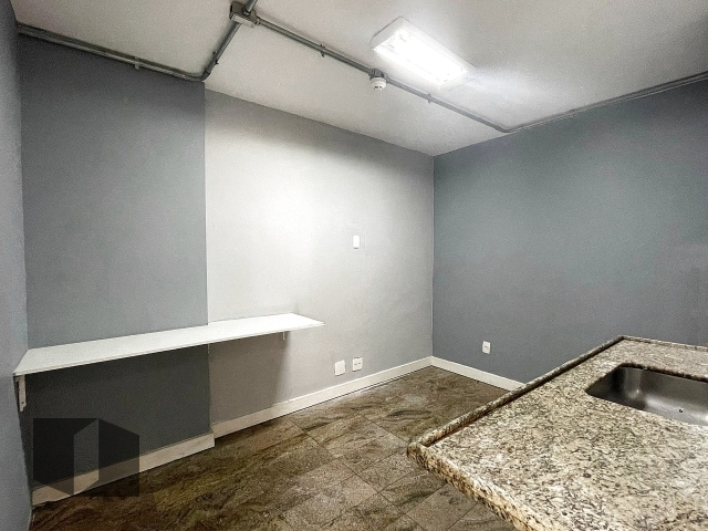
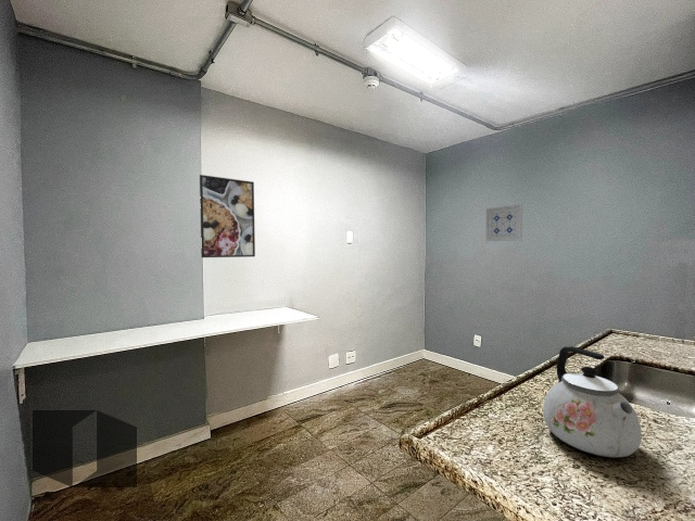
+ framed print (228, 217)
+ wall art (503, 224)
+ kettle (590, 395)
